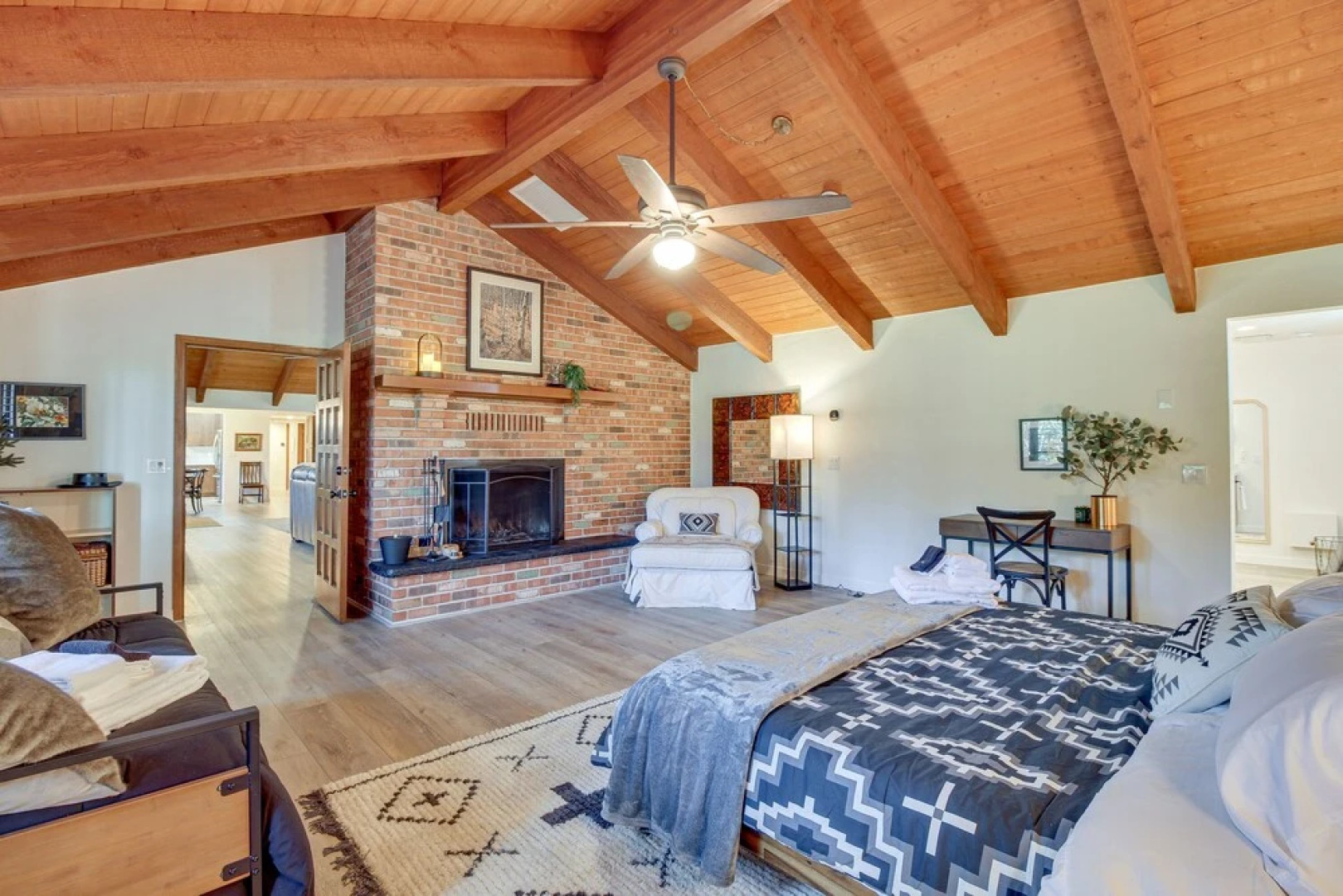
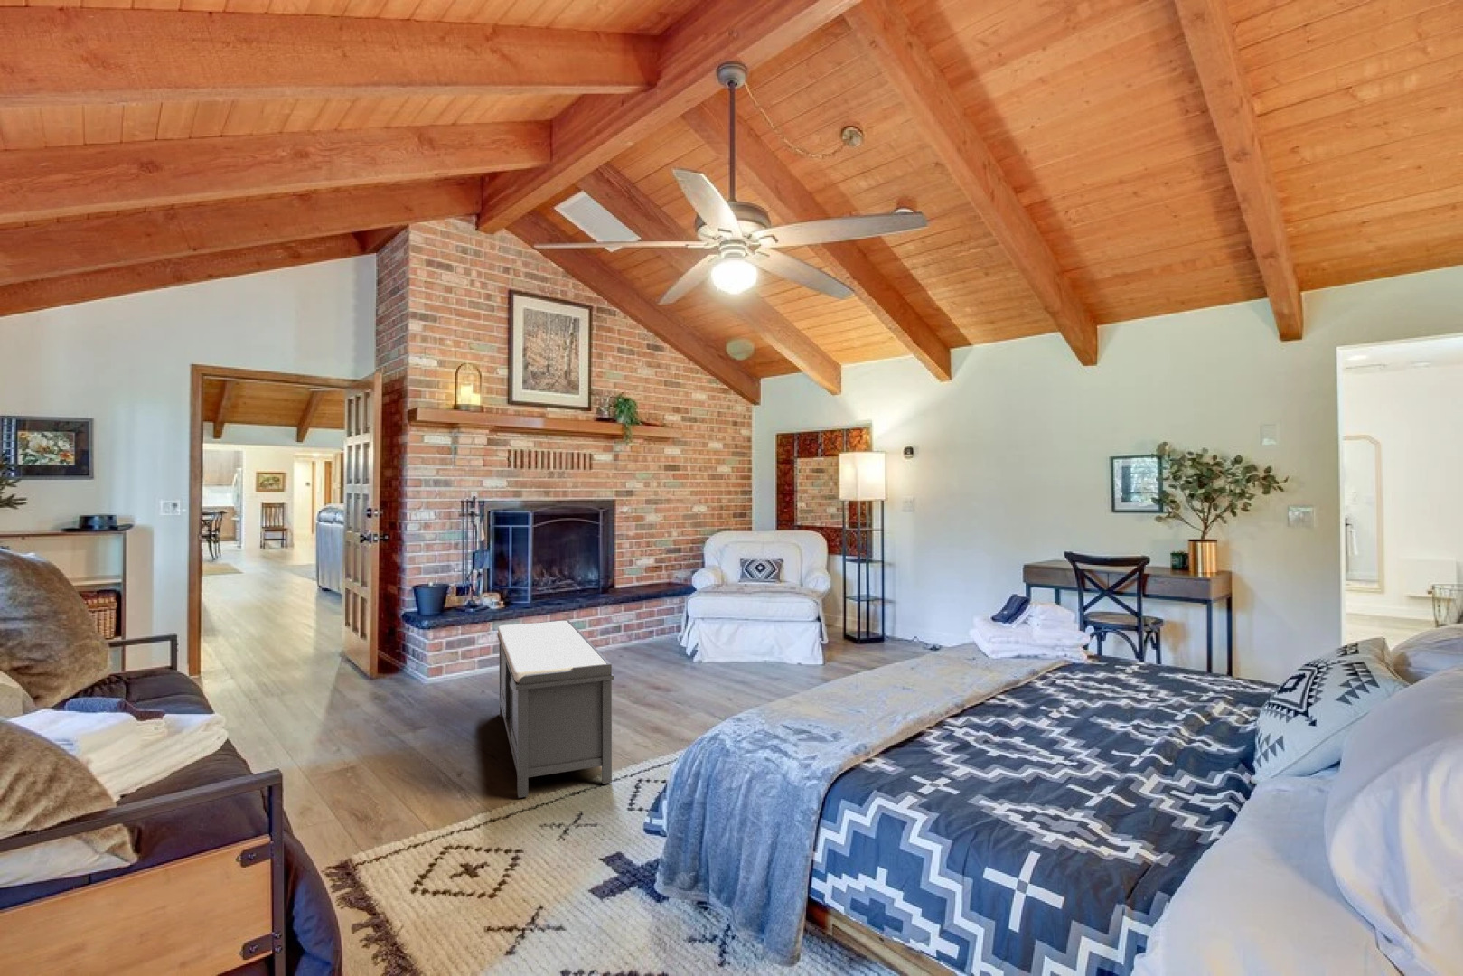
+ bench (548, 692)
